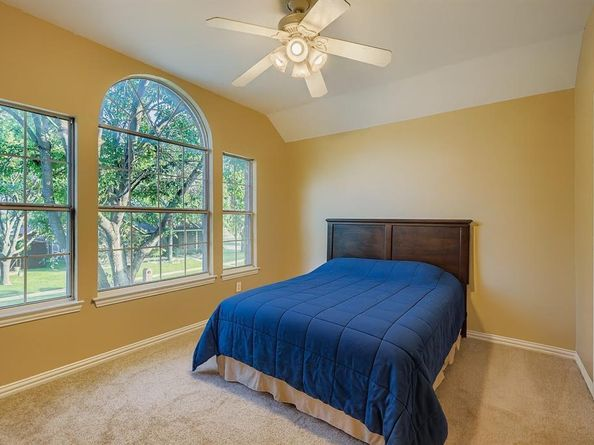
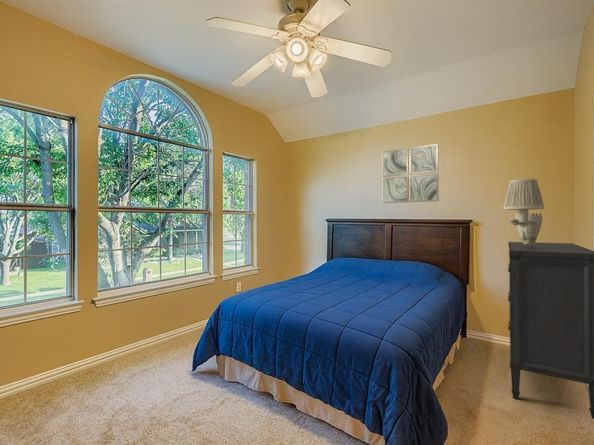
+ wall sconce (525, 214)
+ dresser (544, 310)
+ wall art (408, 174)
